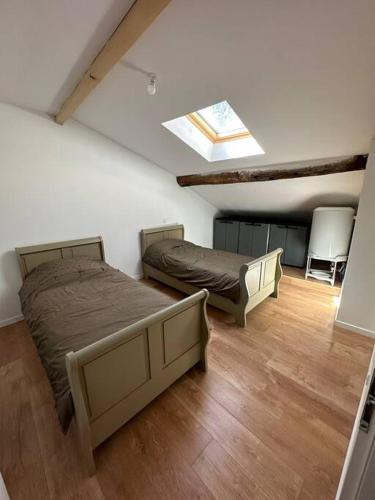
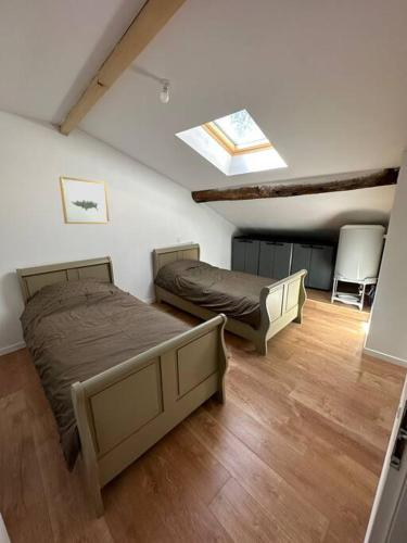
+ wall art (86, 202)
